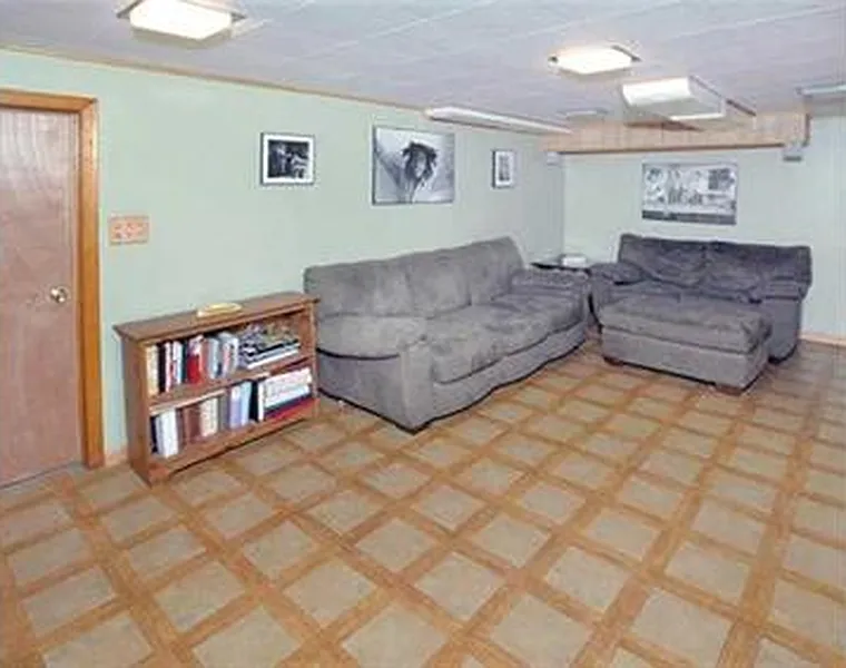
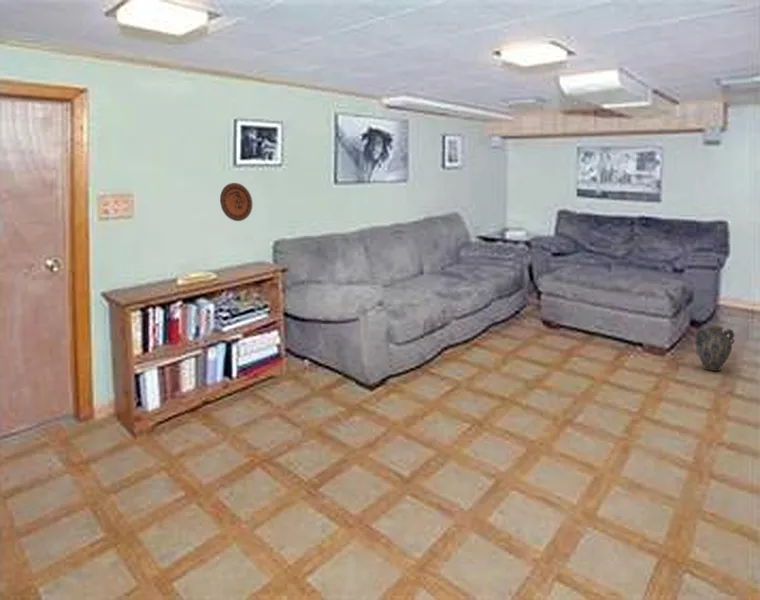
+ ceramic jug (713, 347)
+ decorative plate (236, 202)
